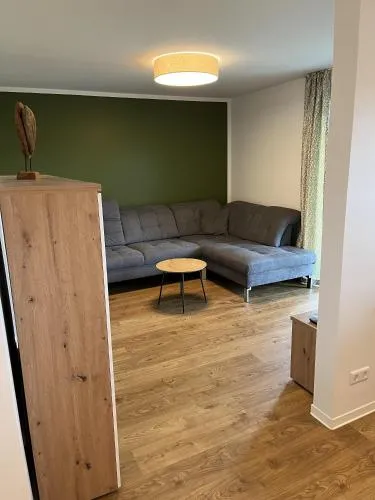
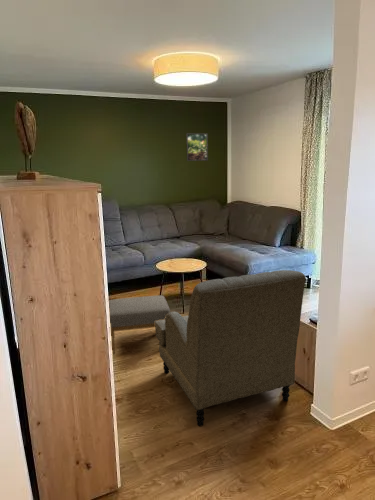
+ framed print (197, 147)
+ footstool (138, 322)
+ armchair (222, 326)
